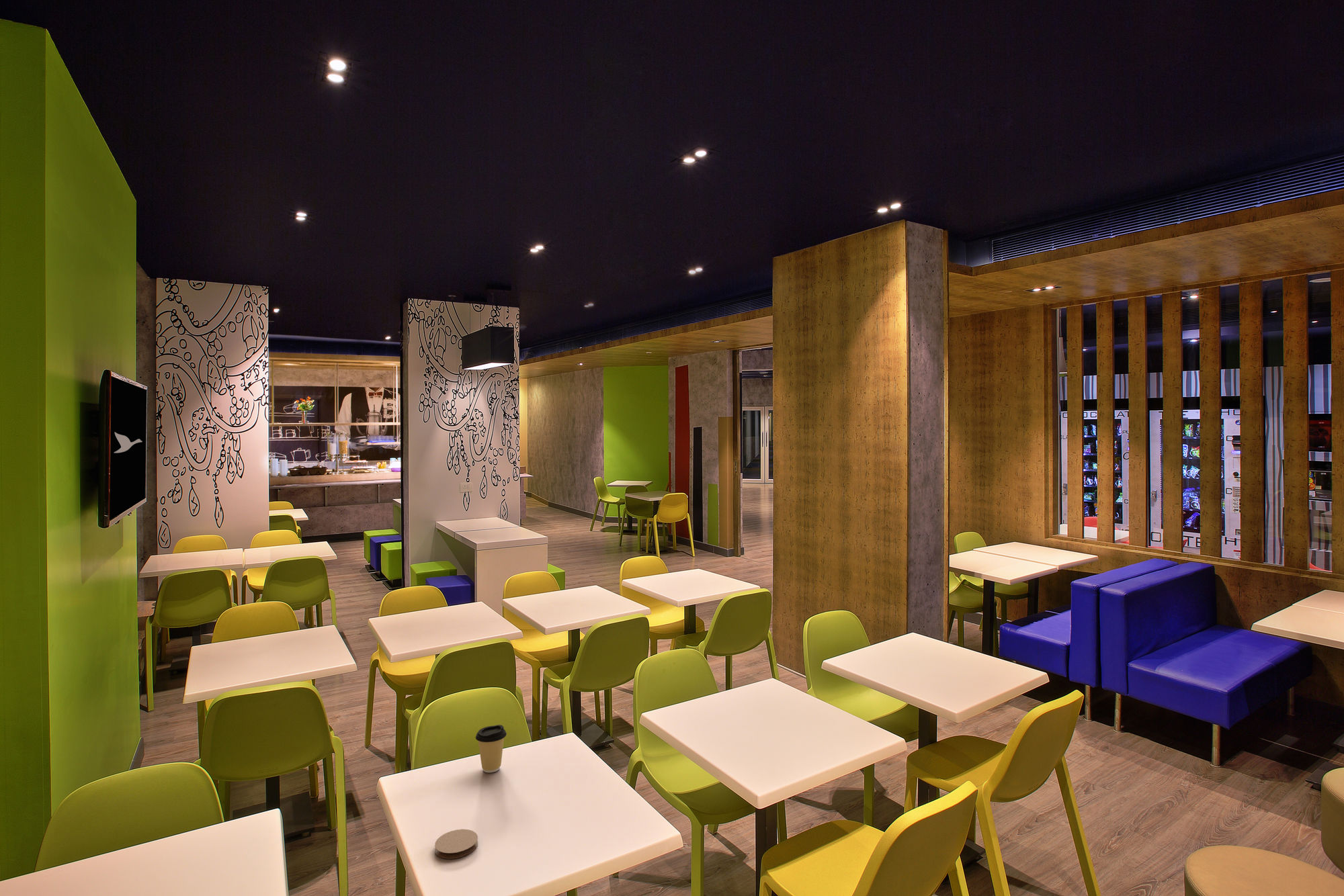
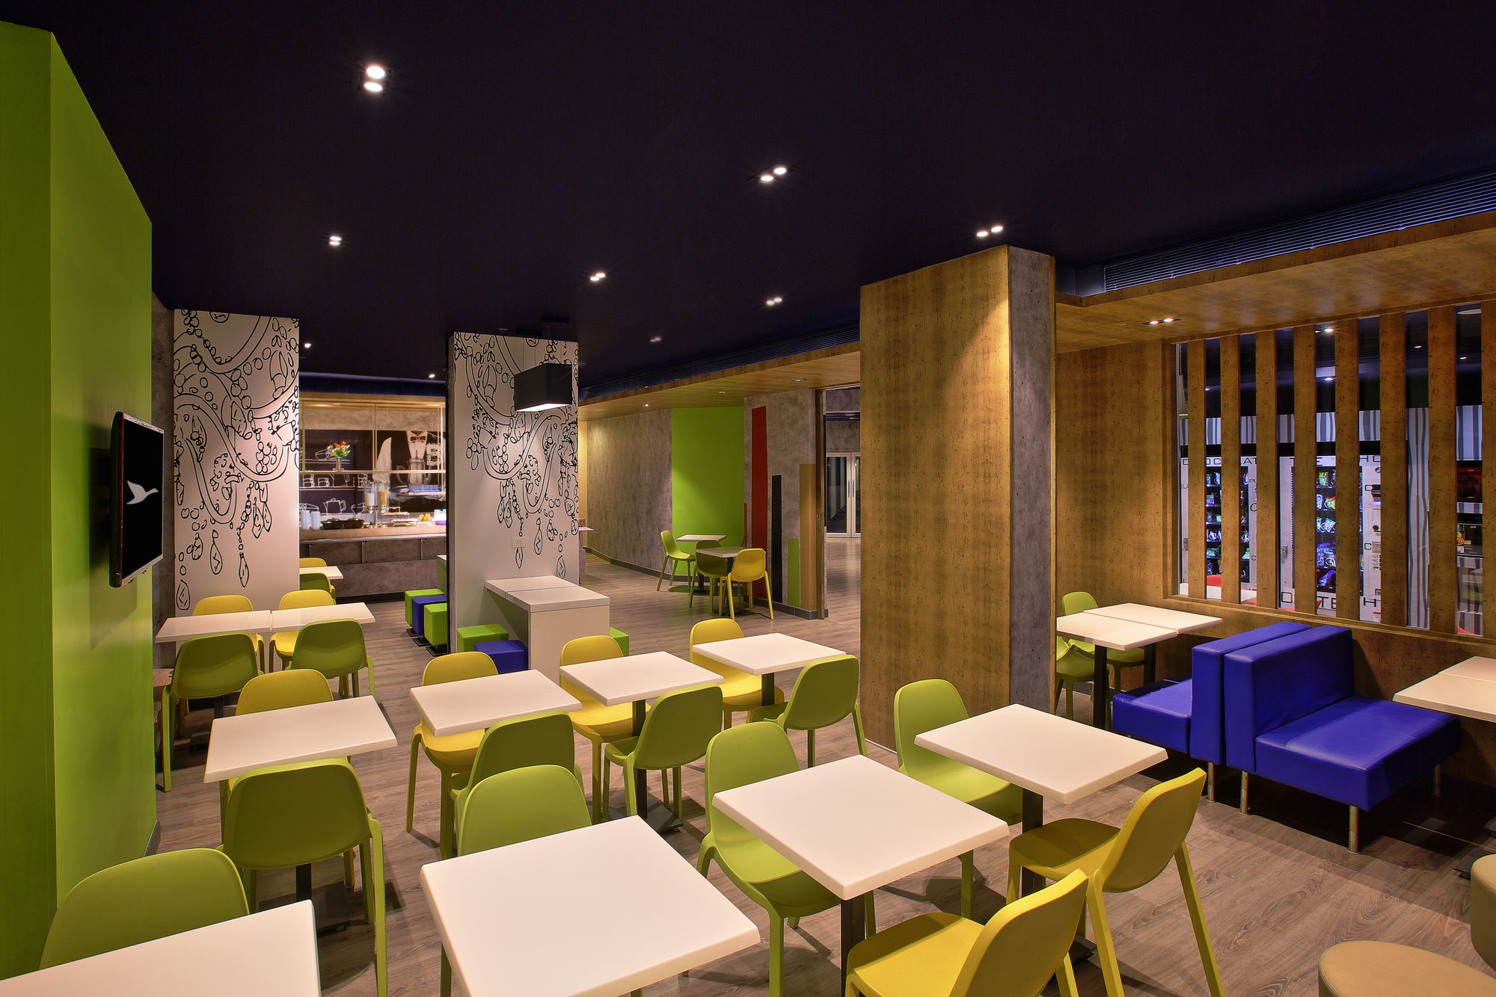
- coffee cup (491, 749)
- coaster (456, 843)
